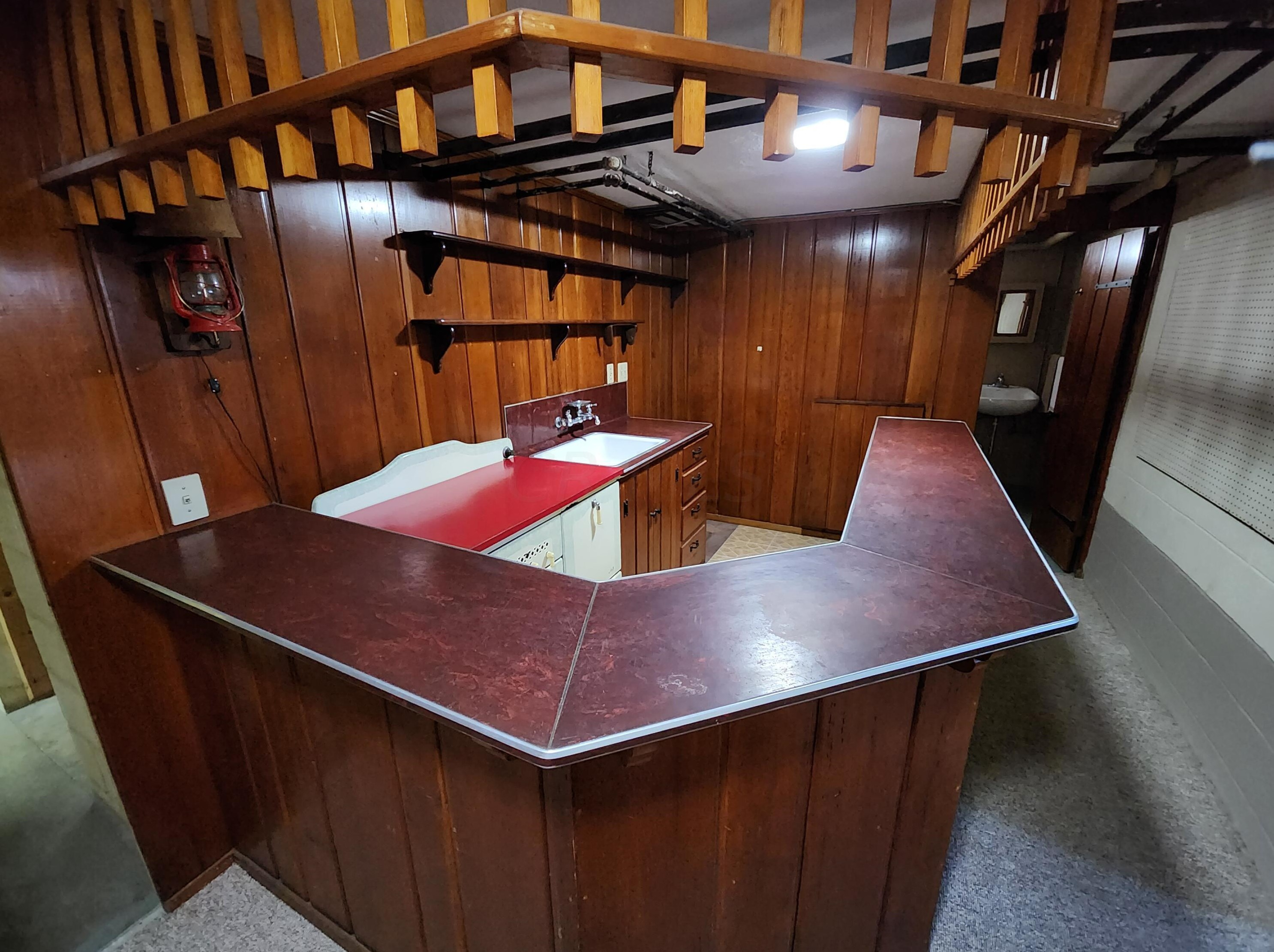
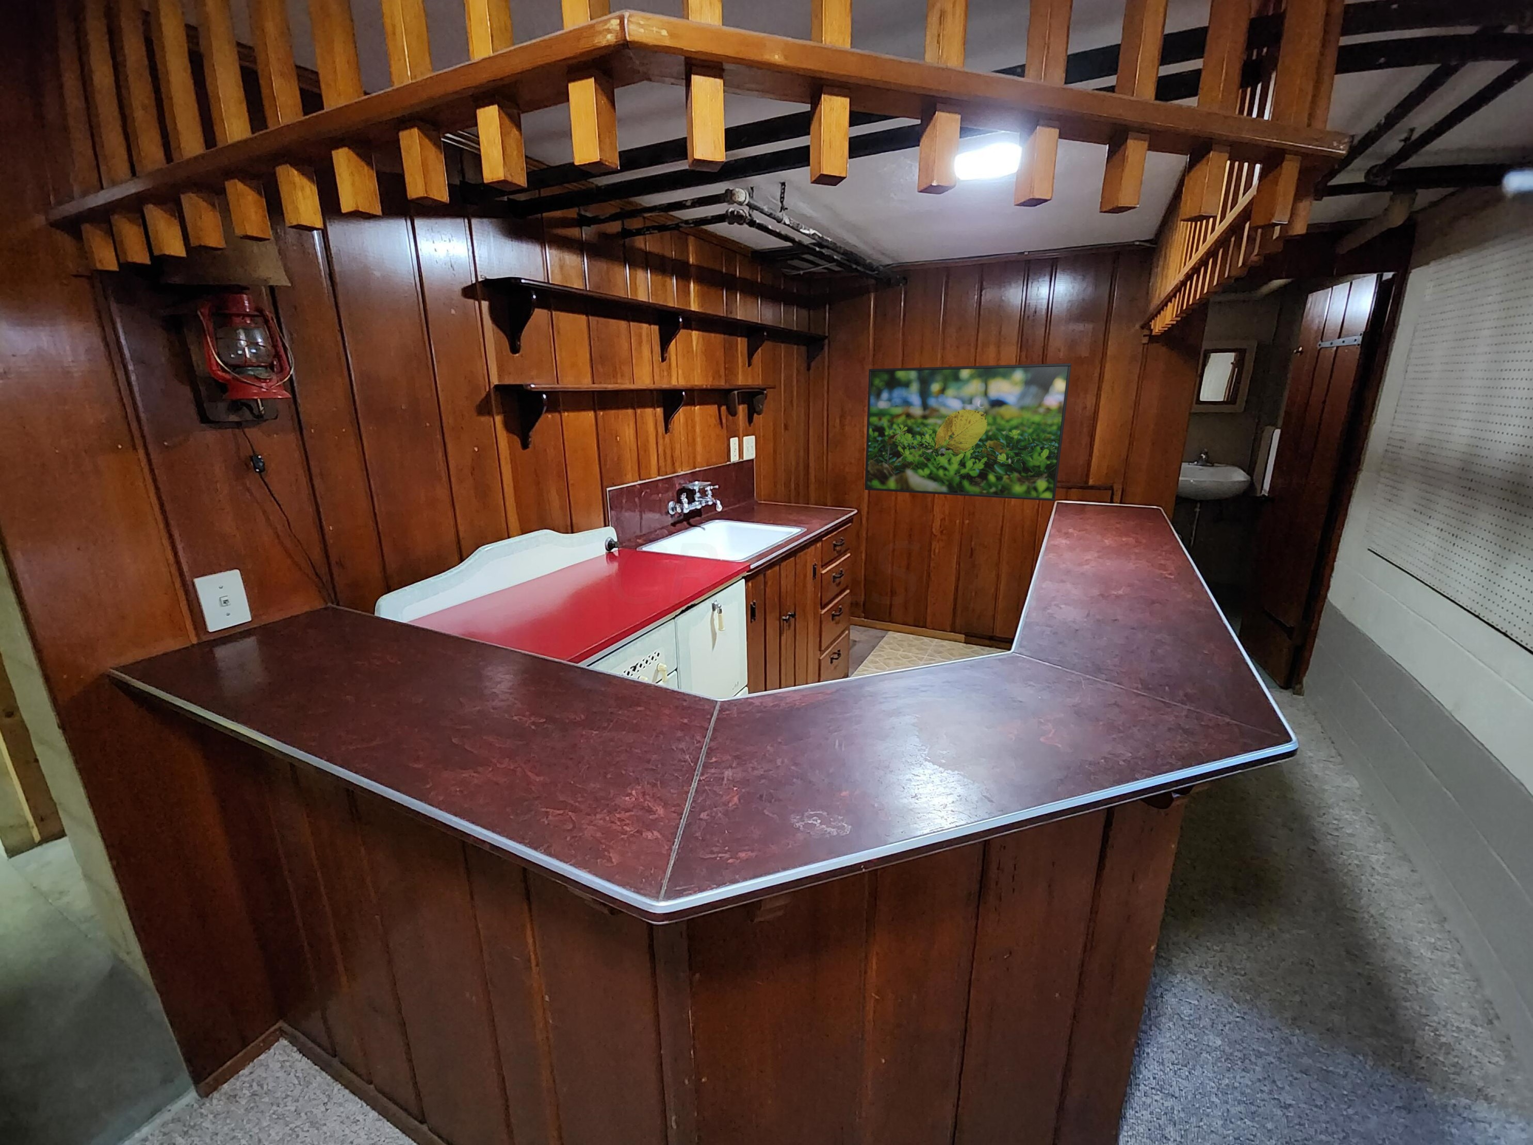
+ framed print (958, 432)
